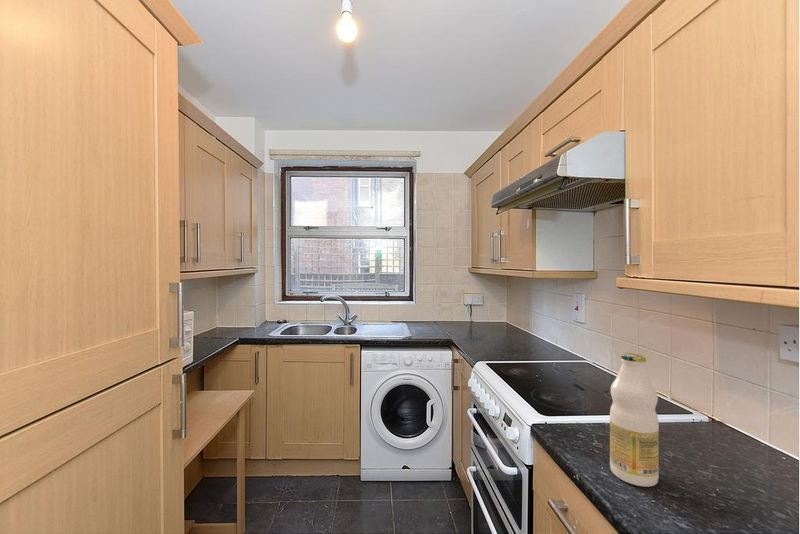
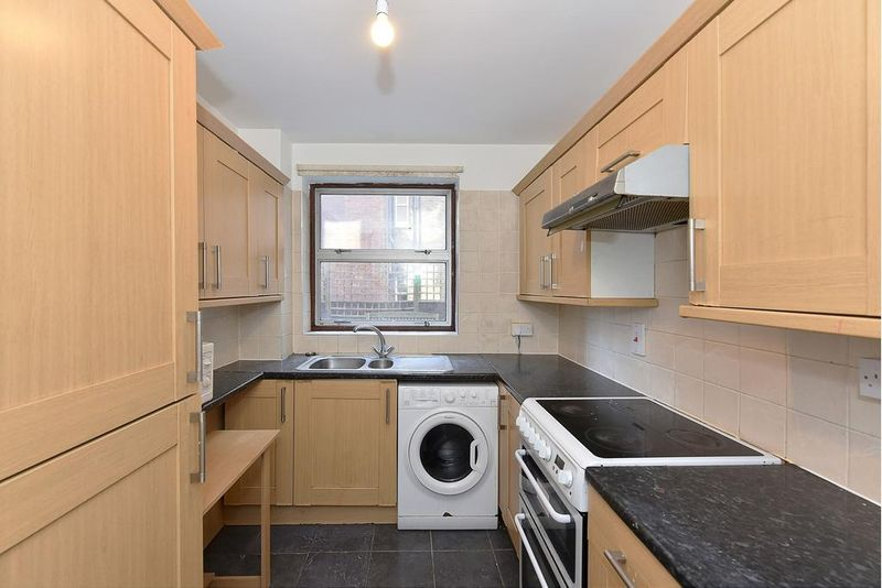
- bottle (633, 415)
